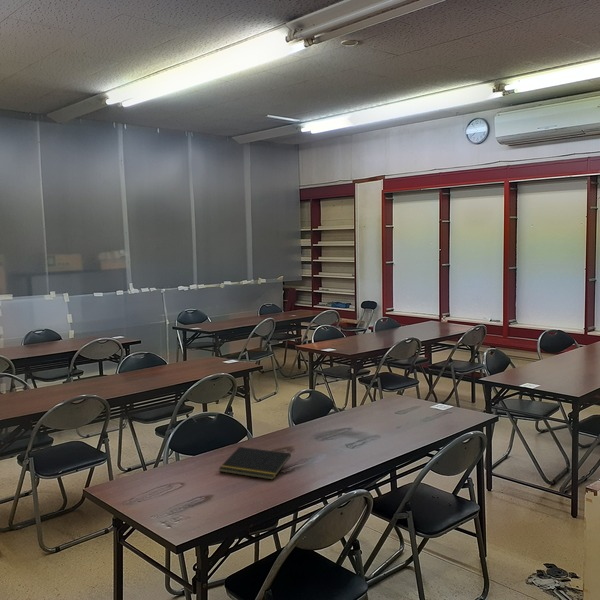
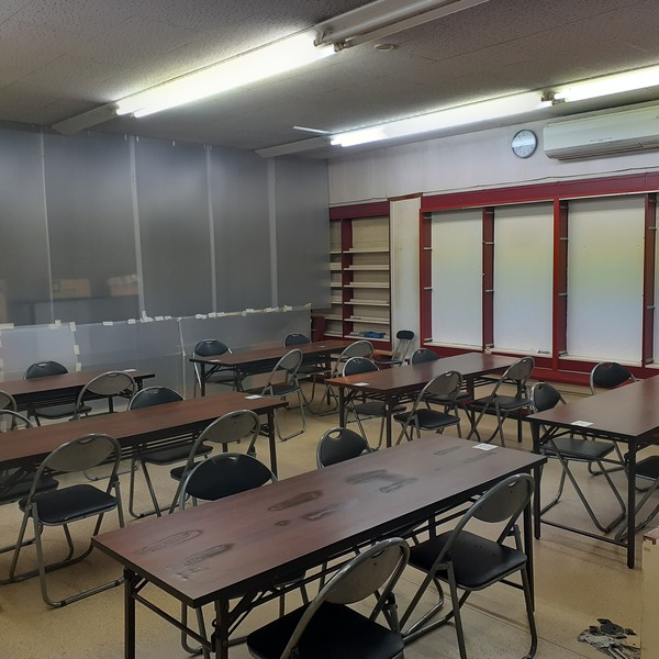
- notepad (255, 462)
